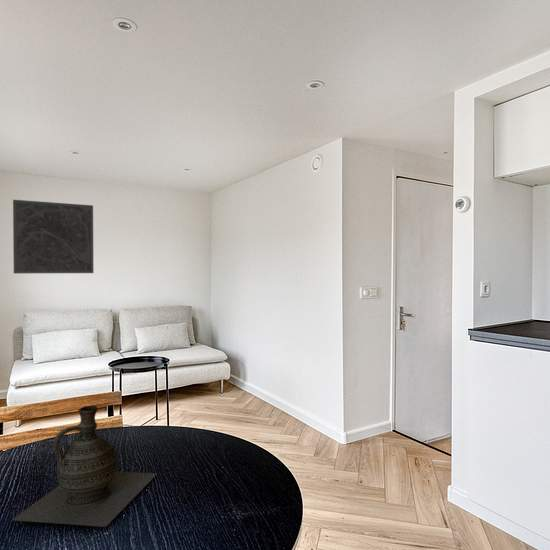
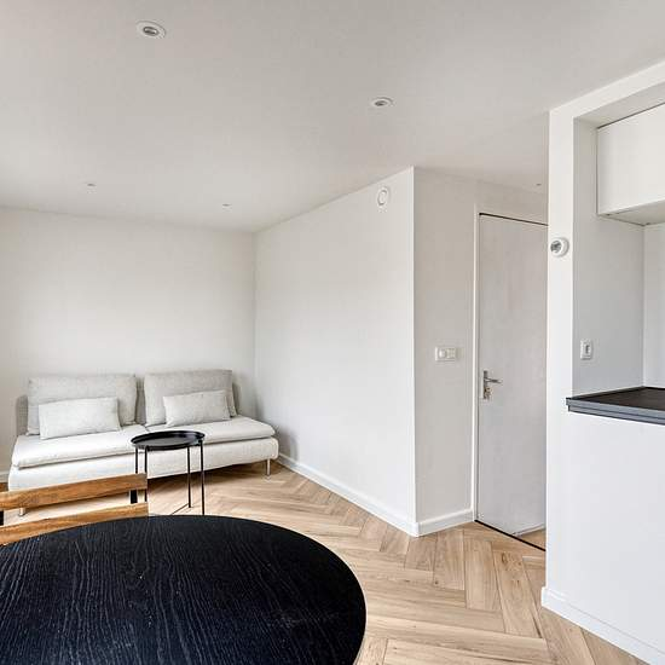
- ceramic jug (91, 451)
- wall art (54, 238)
